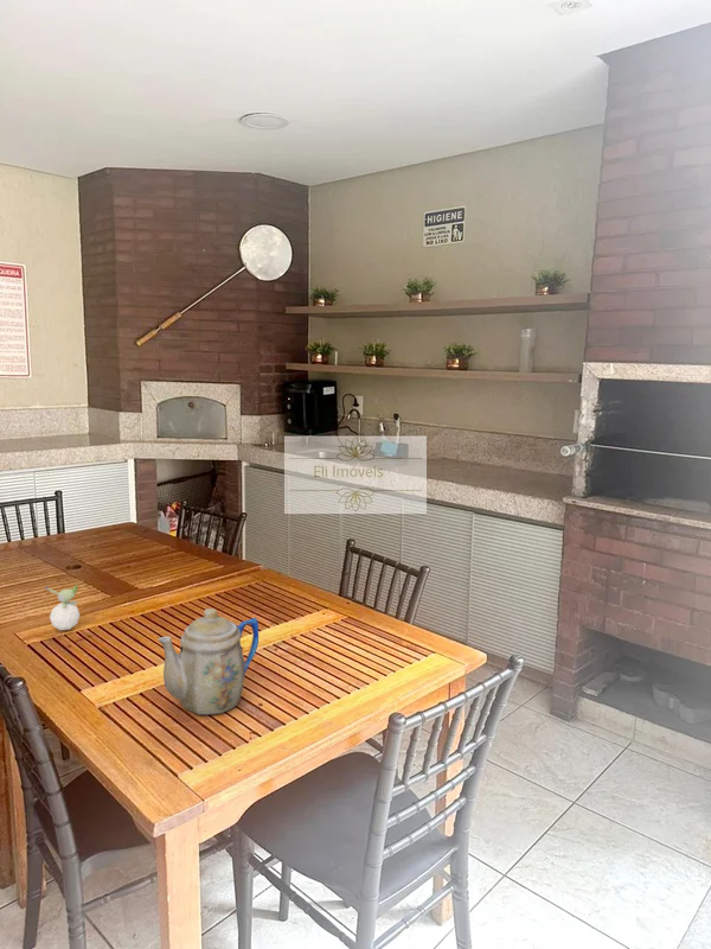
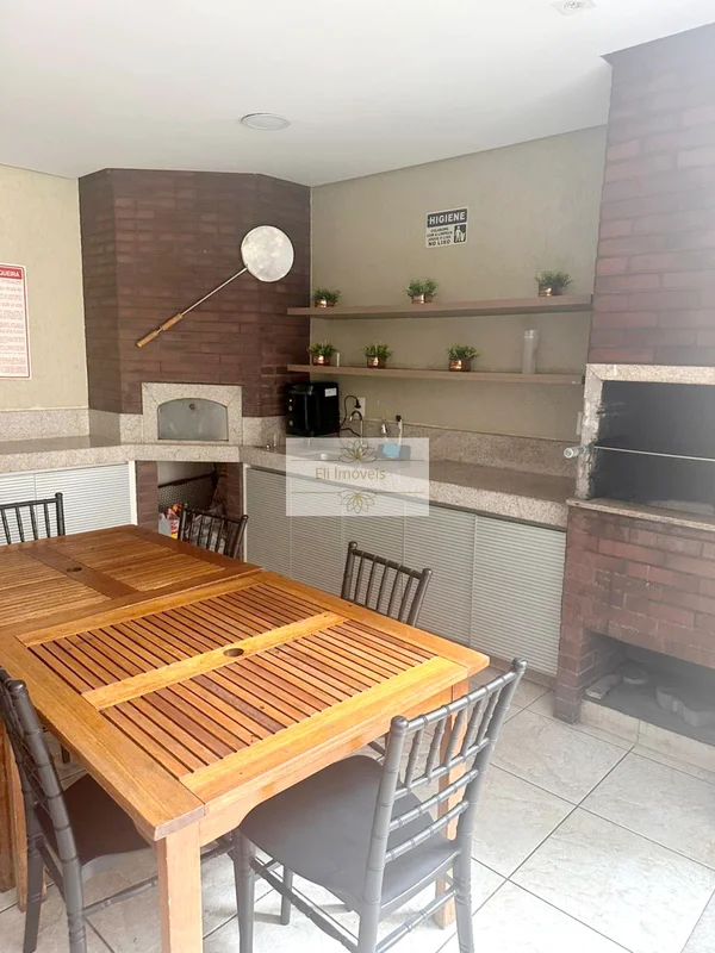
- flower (62, 606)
- teapot (211, 656)
